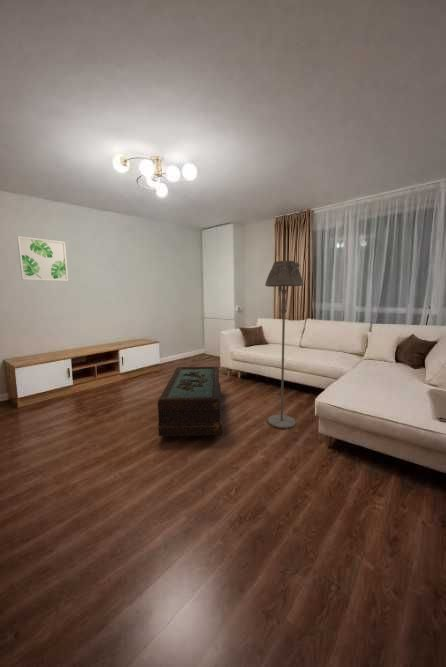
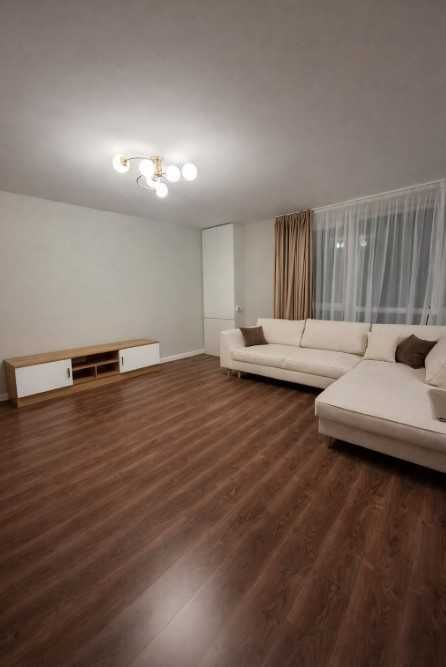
- floor lamp (282, 345)
- coffee table (195, 396)
- wall art (44, 260)
